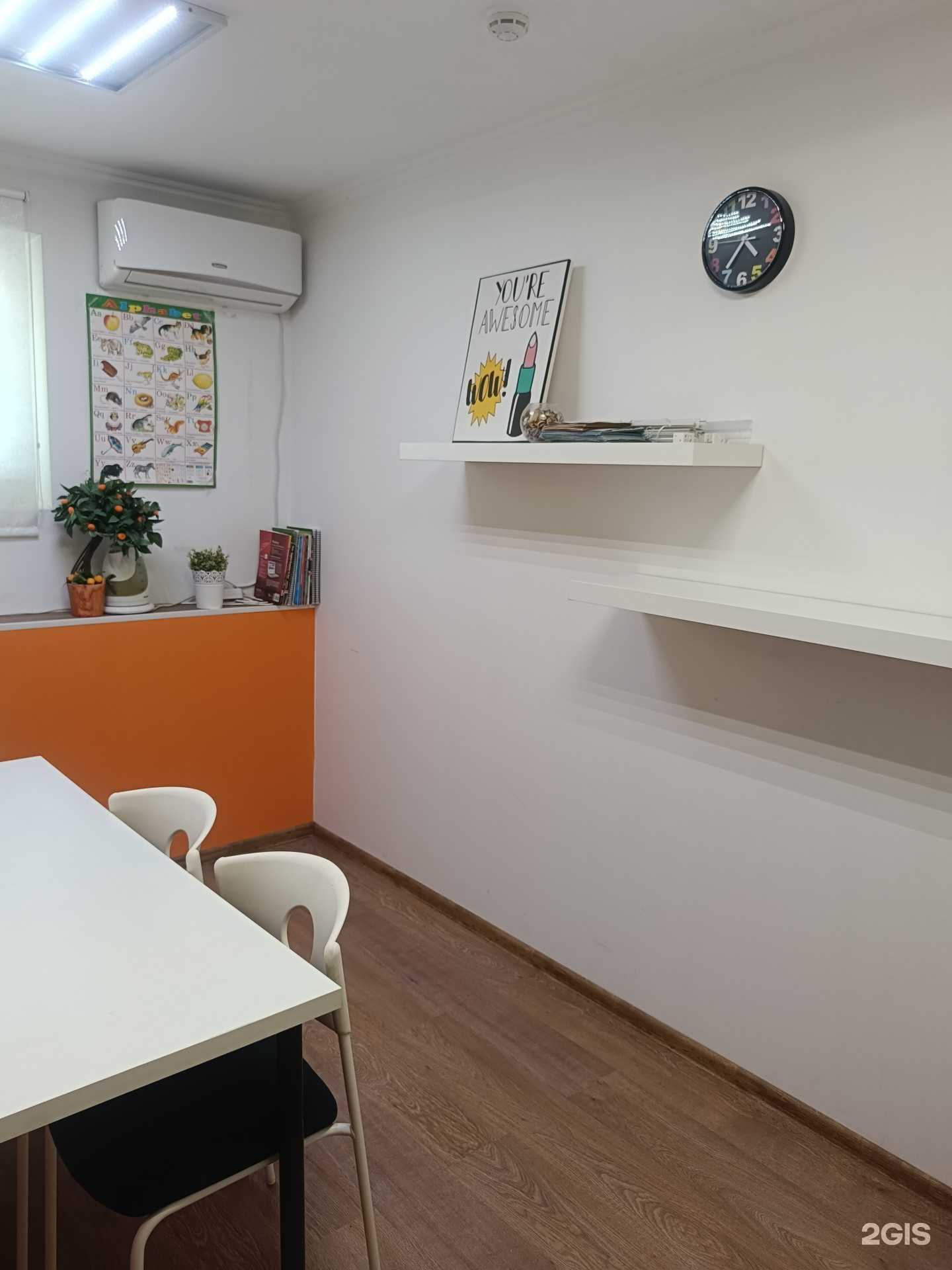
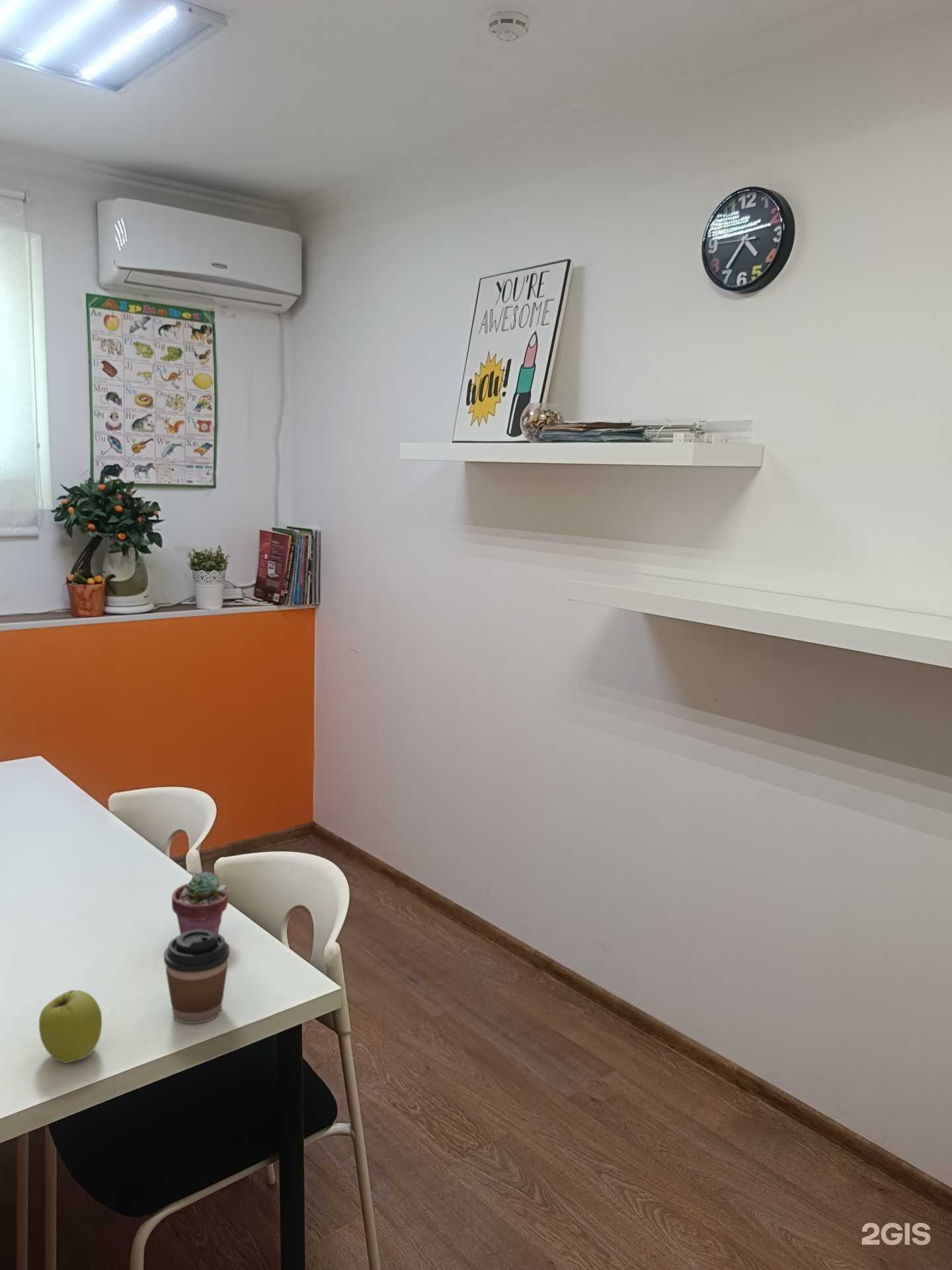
+ potted succulent (200, 907)
+ apple (70, 1020)
+ coffee cup (197, 972)
